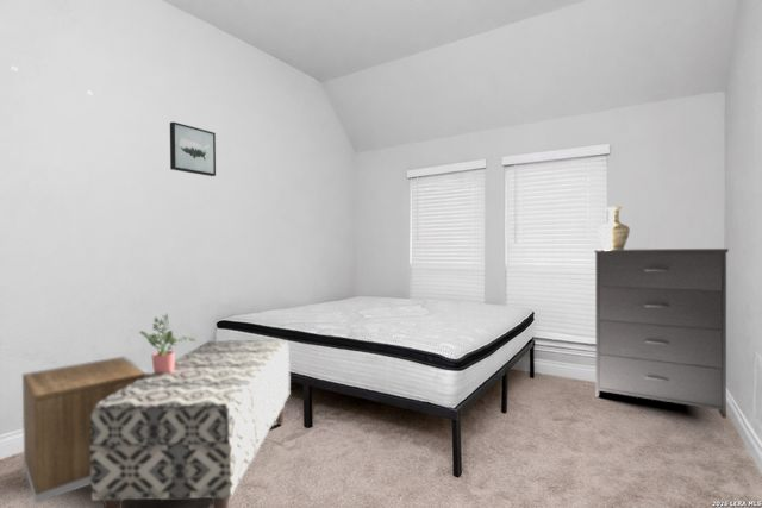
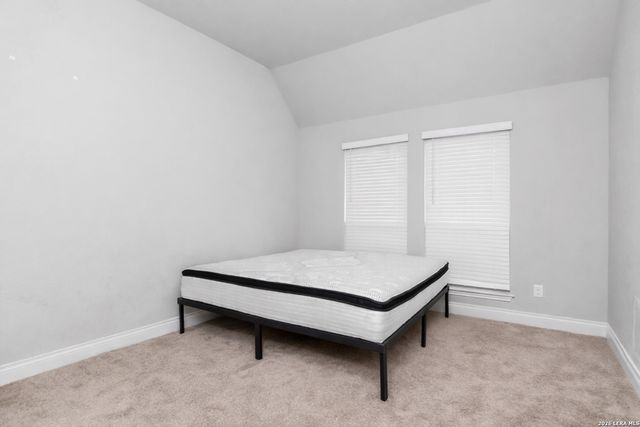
- dresser (655, 324)
- potted plant (170, 344)
- bench (216, 414)
- vase (613, 227)
- wall art (193, 150)
- nightstand (86, 418)
